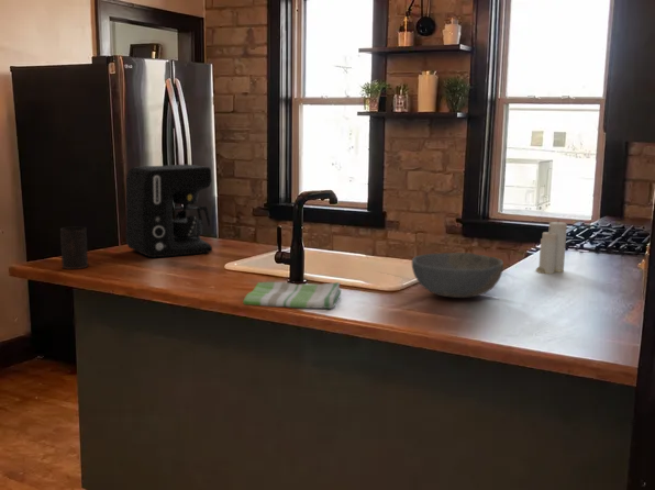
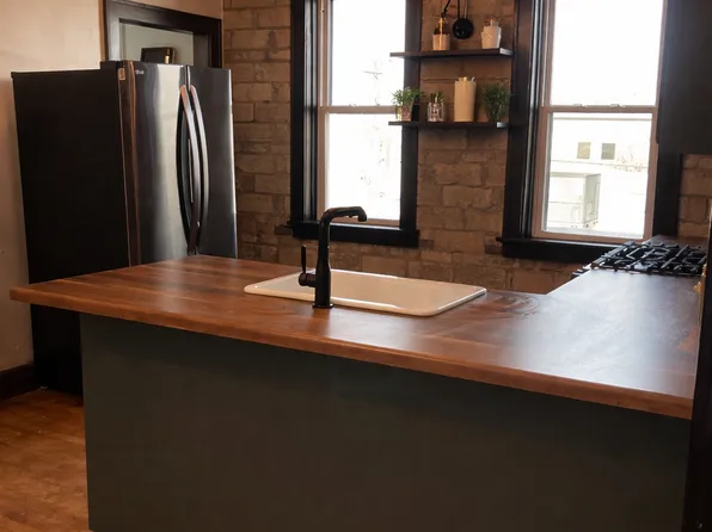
- coffee maker (174, 209)
- candle (551, 244)
- cup (74, 247)
- bowl (456, 277)
- dish towel (293, 292)
